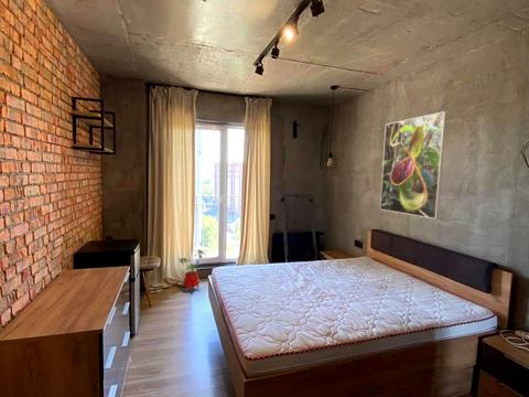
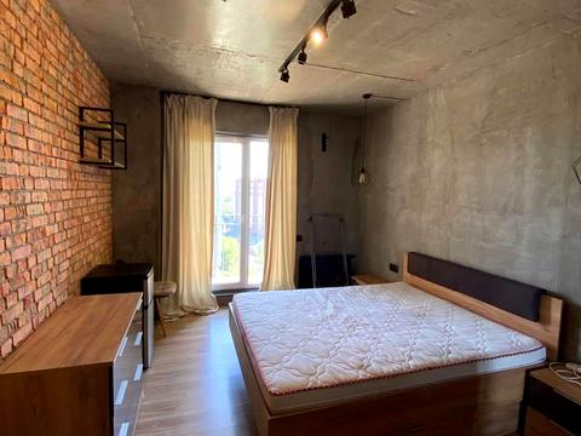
- house plant (193, 270)
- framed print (409, 167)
